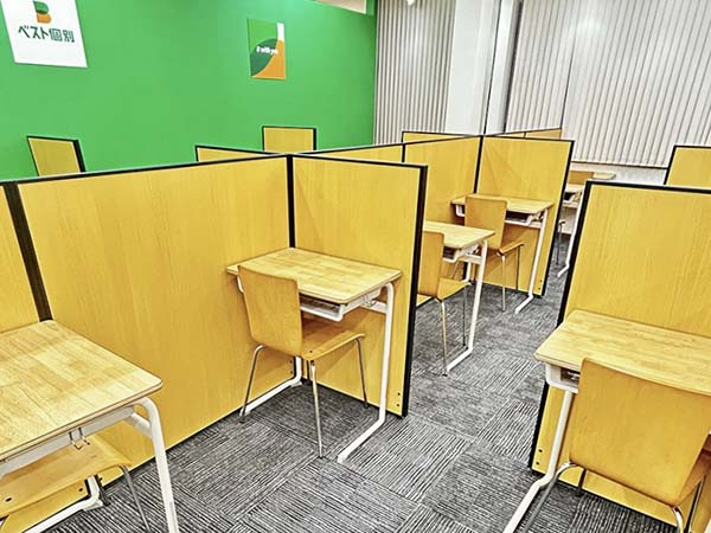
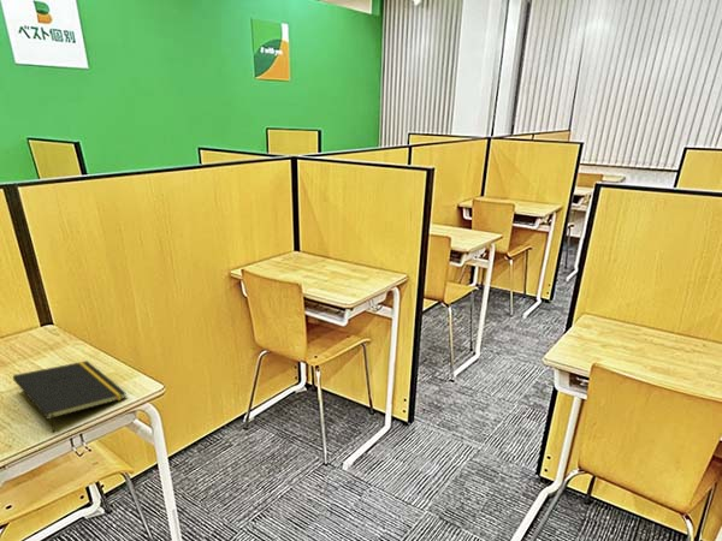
+ notepad (69, 386)
